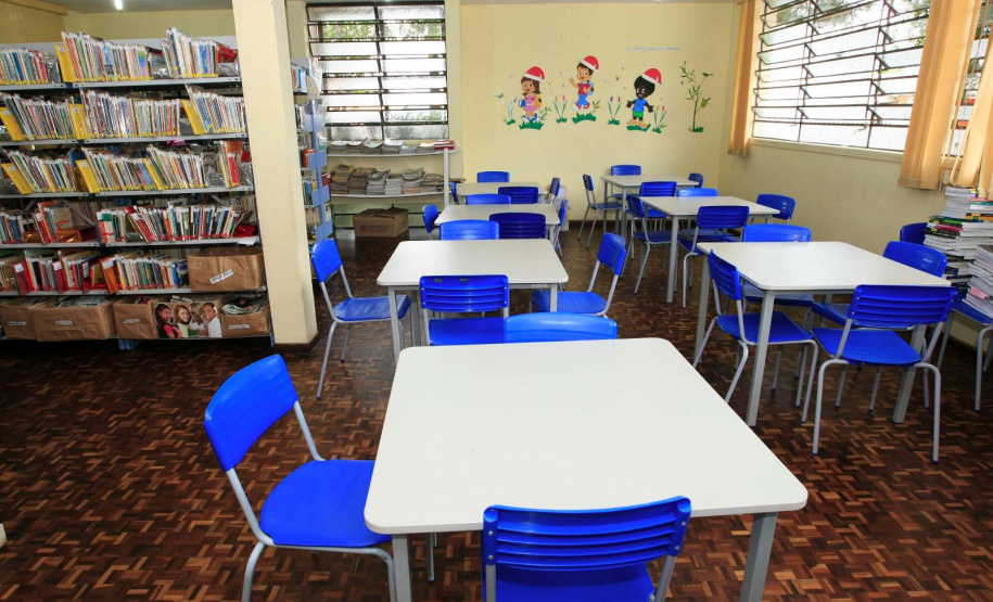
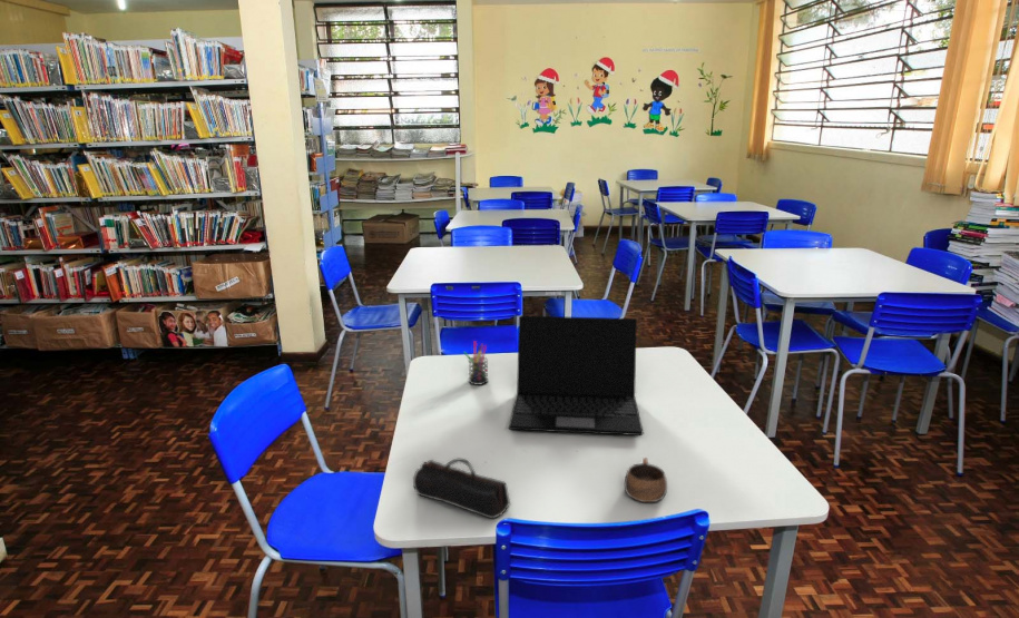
+ laptop (576, 371)
+ pencil case (459, 479)
+ cup (647, 479)
+ pen holder (476, 362)
